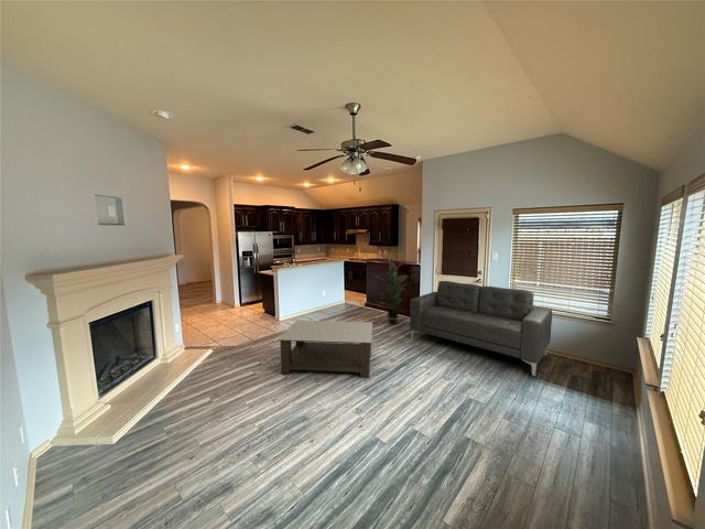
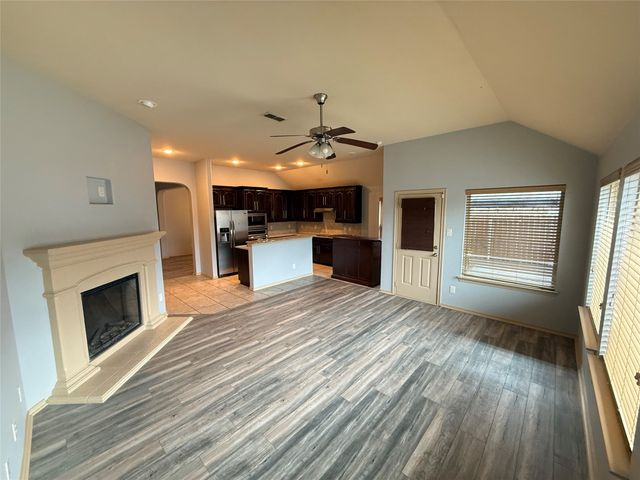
- sofa (475, 316)
- indoor plant (391, 290)
- coffee table (329, 346)
